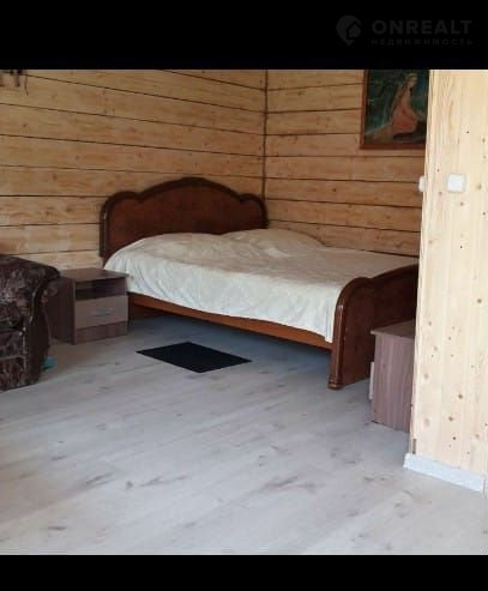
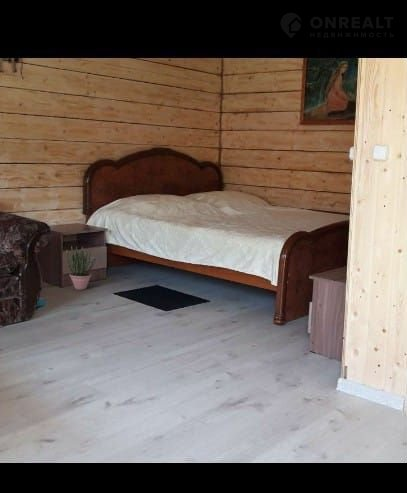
+ potted plant (80, 267)
